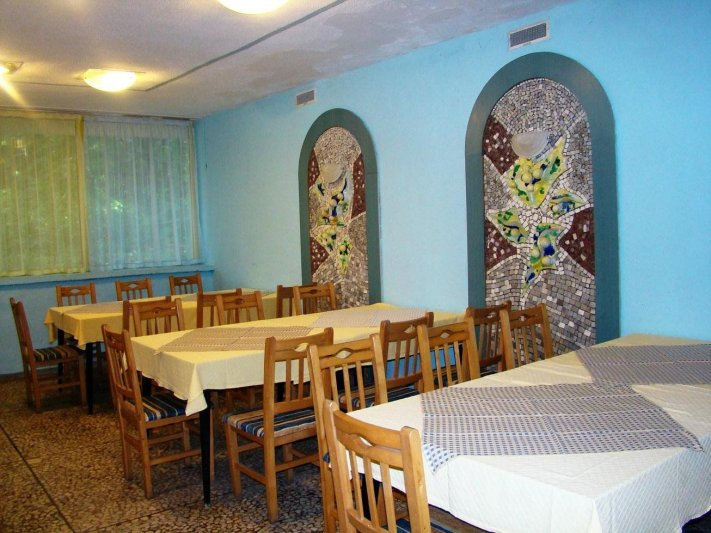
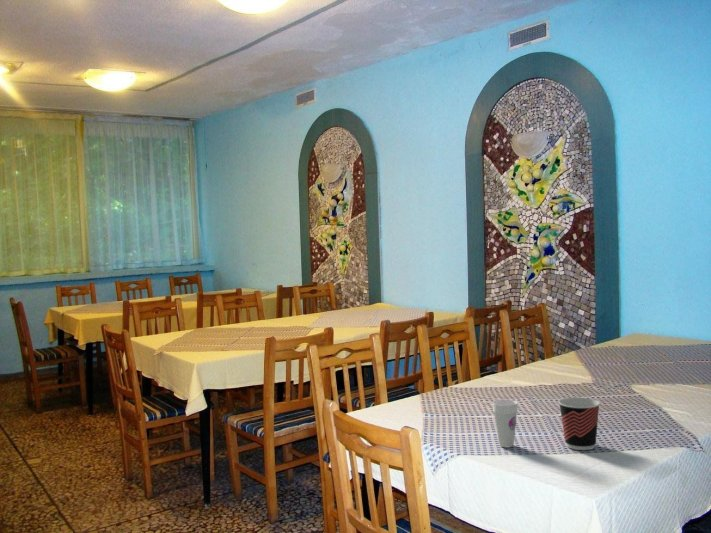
+ cup (505, 423)
+ cup (579, 423)
